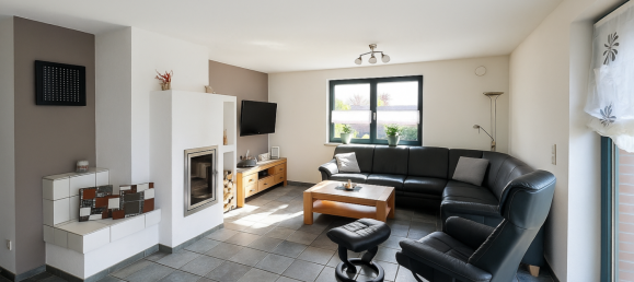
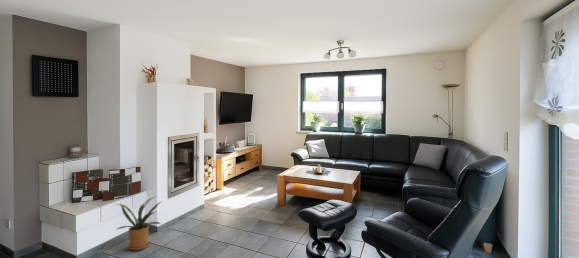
+ house plant (140, 221)
